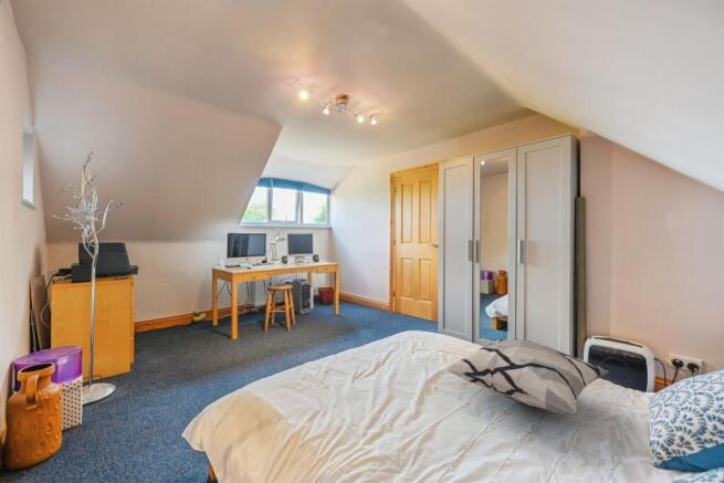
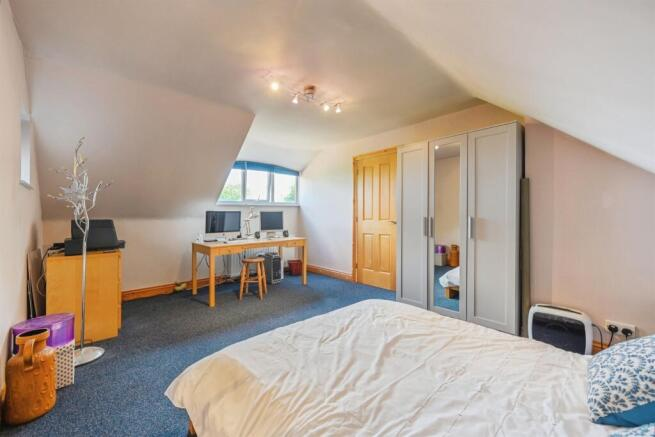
- decorative pillow (525, 369)
